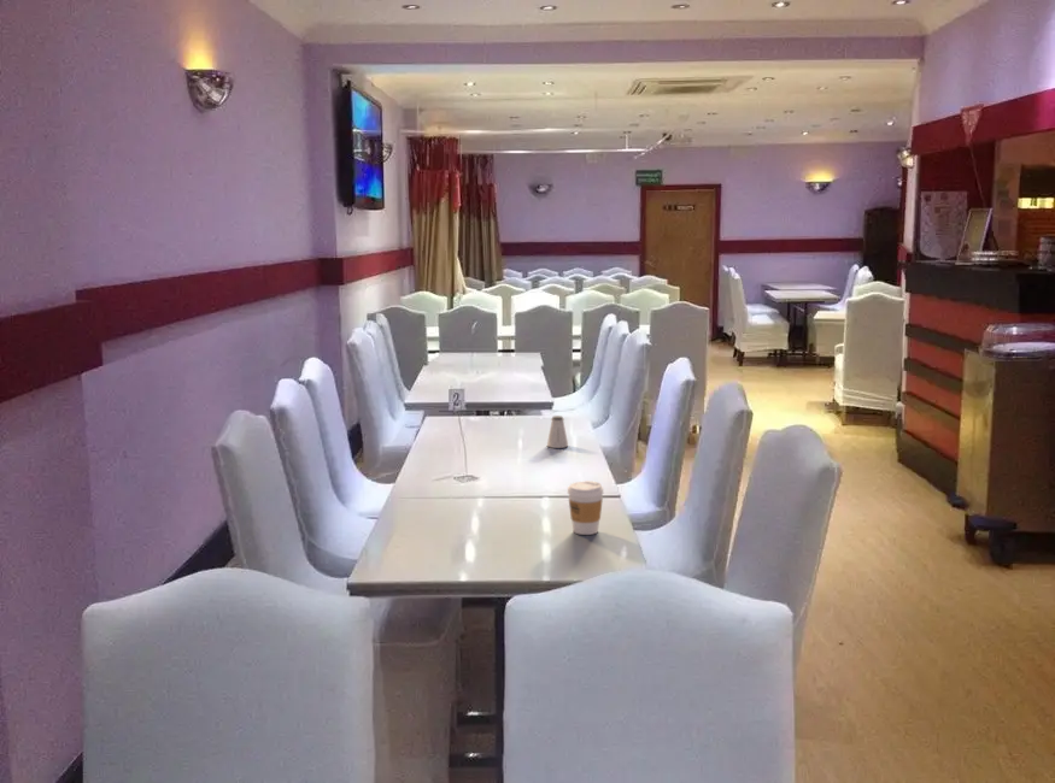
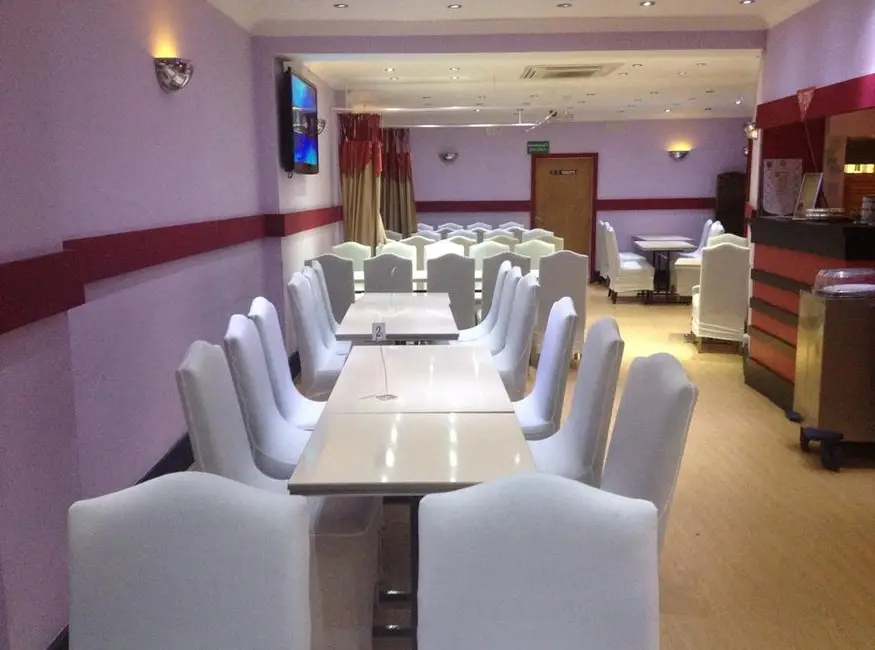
- coffee cup (585, 507)
- saltshaker (557, 431)
